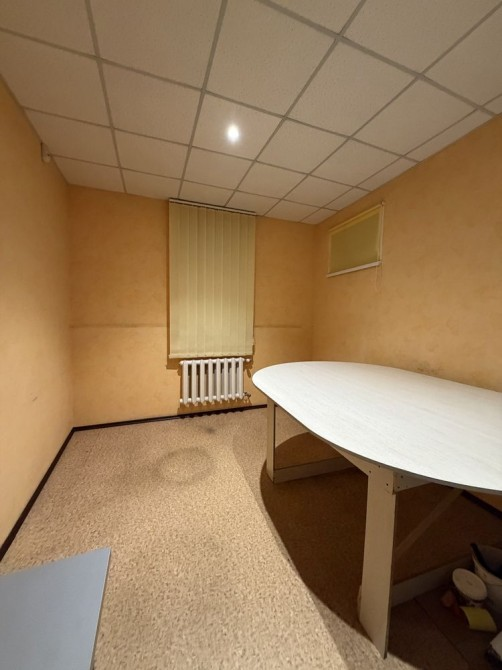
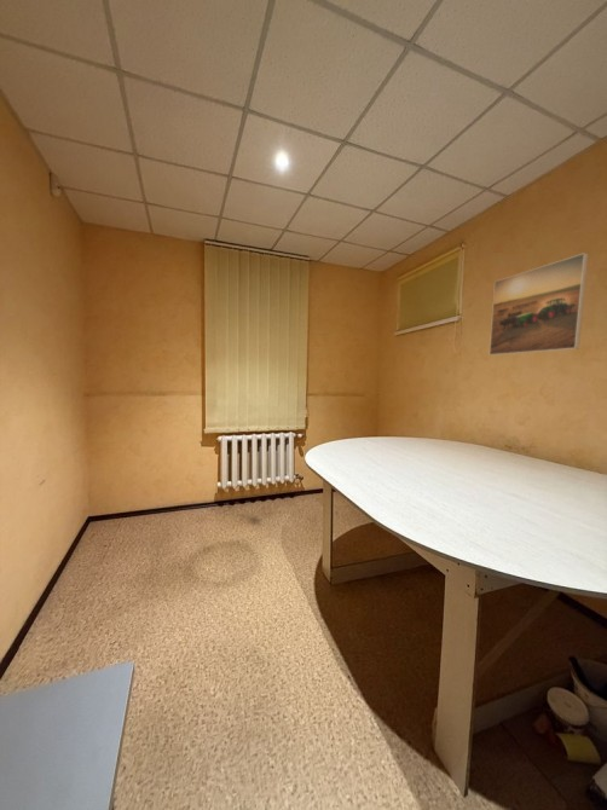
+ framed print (531, 311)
